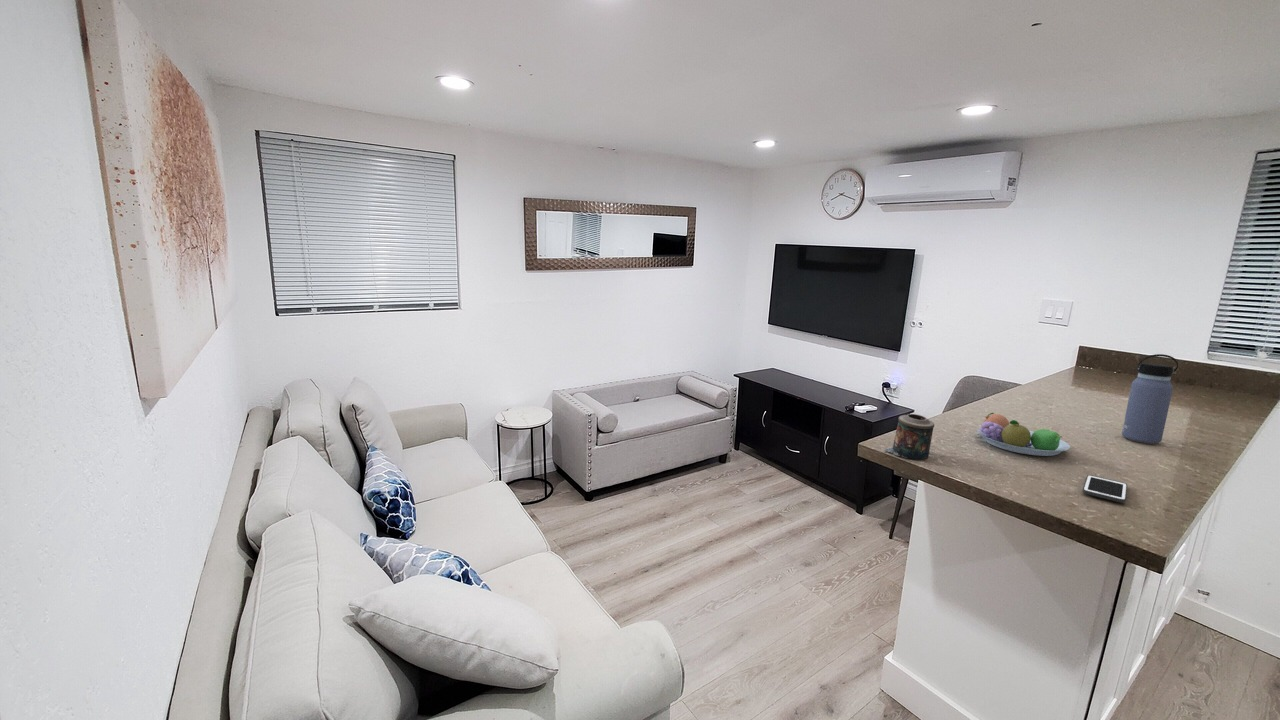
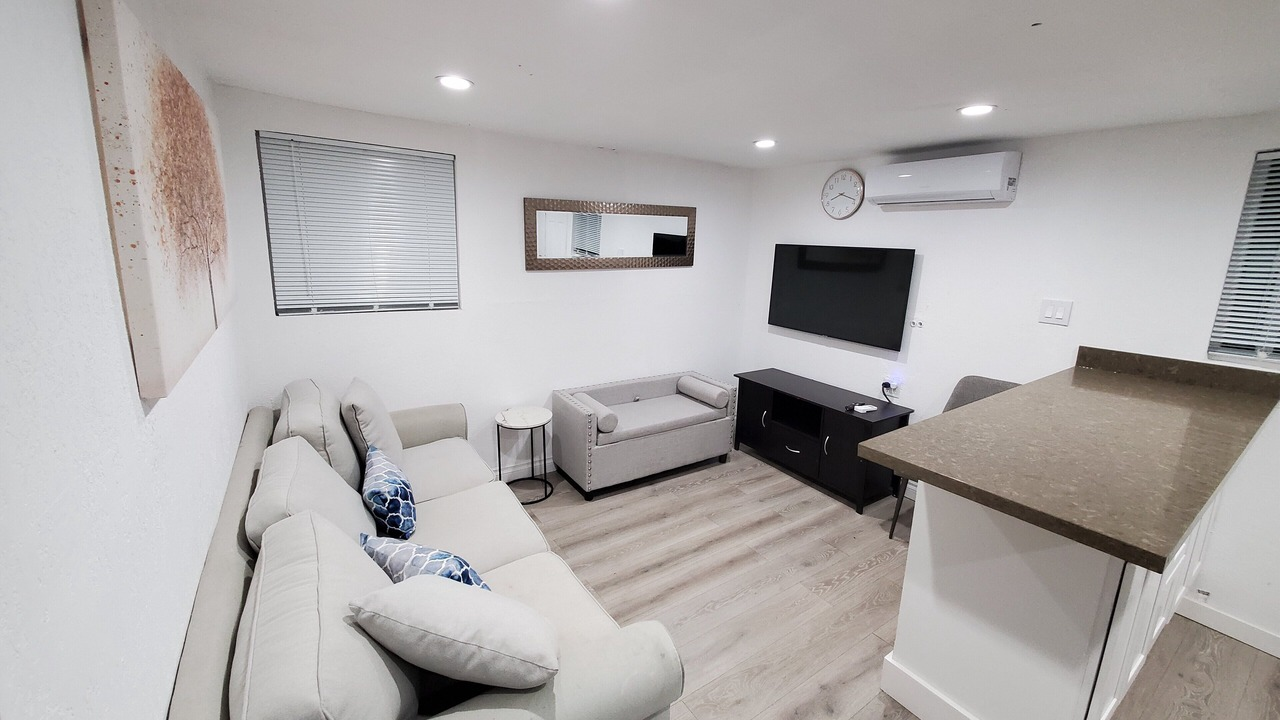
- cell phone (1105, 488)
- water bottle (1149, 397)
- candle (908, 434)
- fruit bowl (1024, 431)
